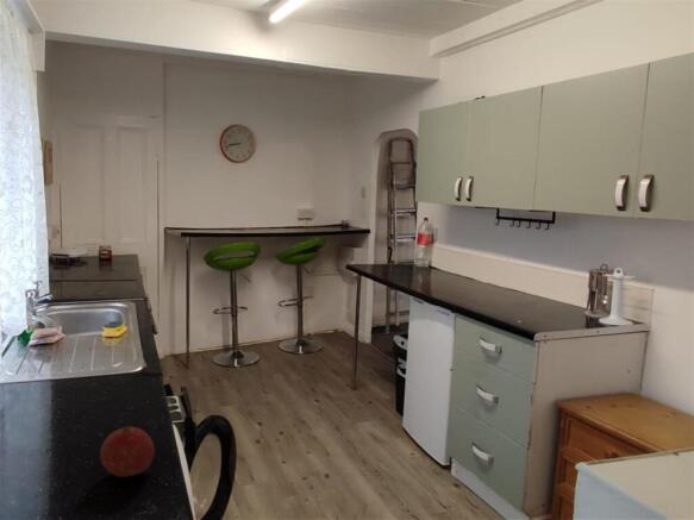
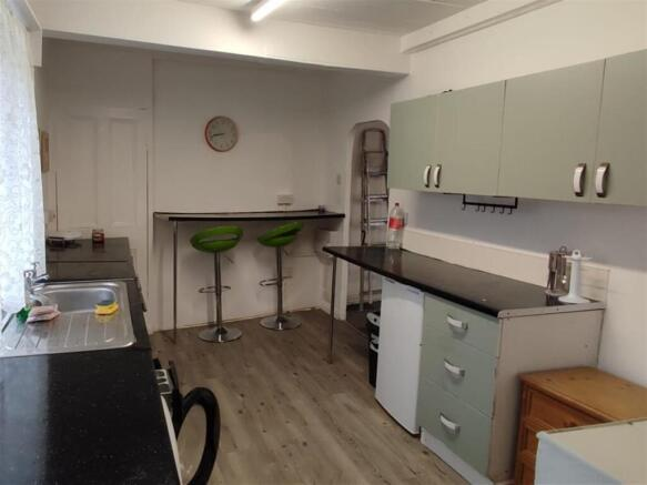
- fruit (127, 450)
